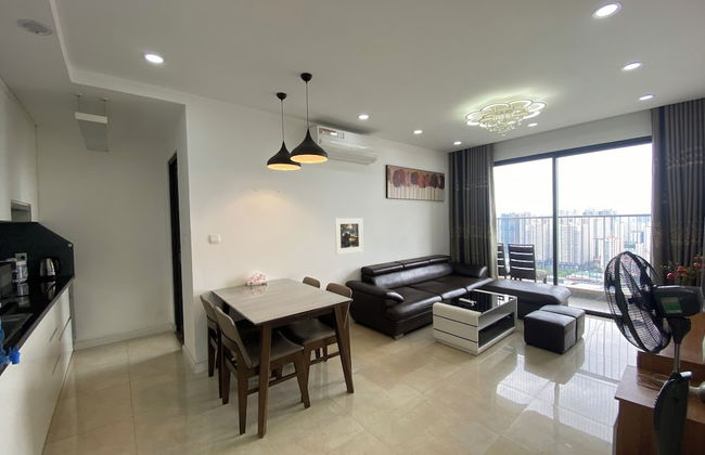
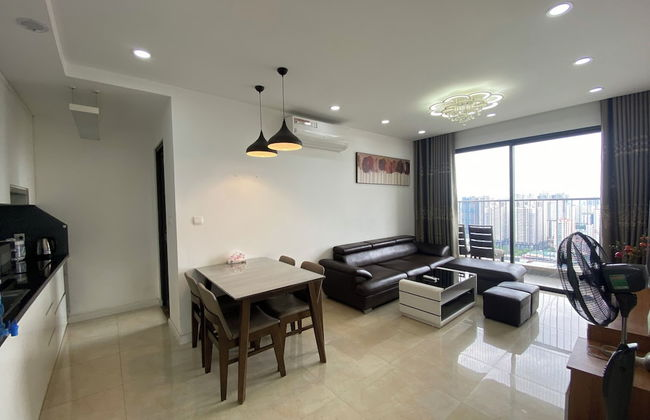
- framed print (349, 235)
